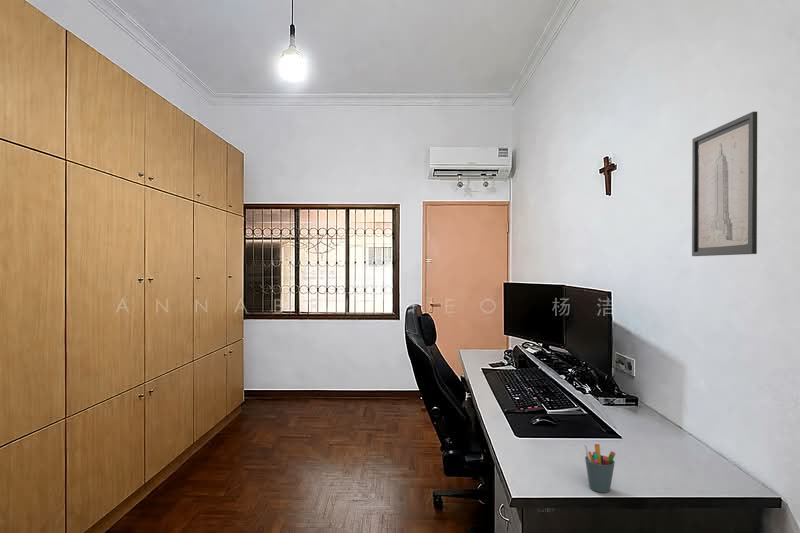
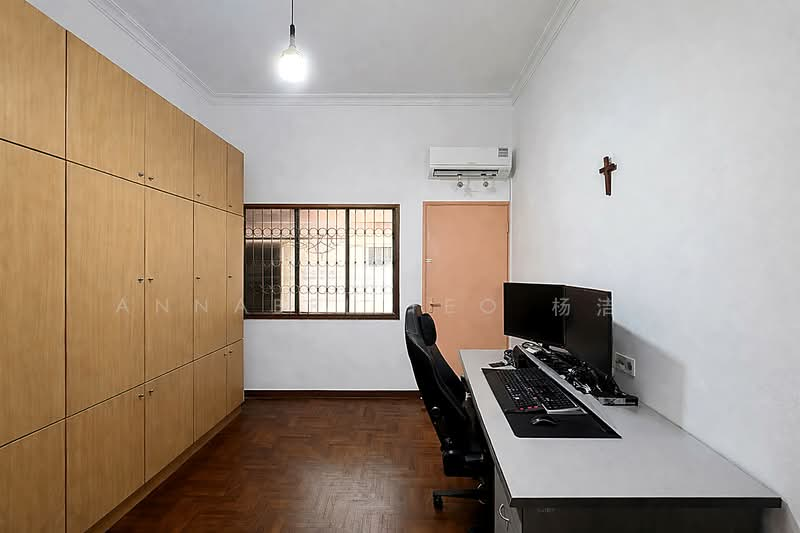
- wall art (721, 190)
- pen holder (599, 466)
